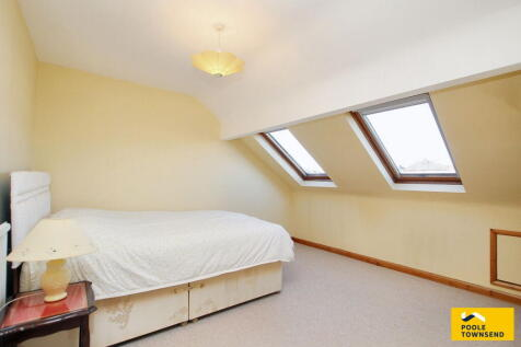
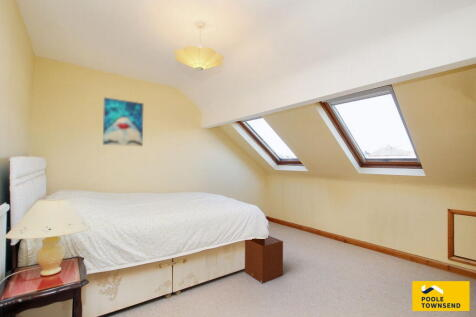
+ wall art (124, 123)
+ waste basket (263, 257)
